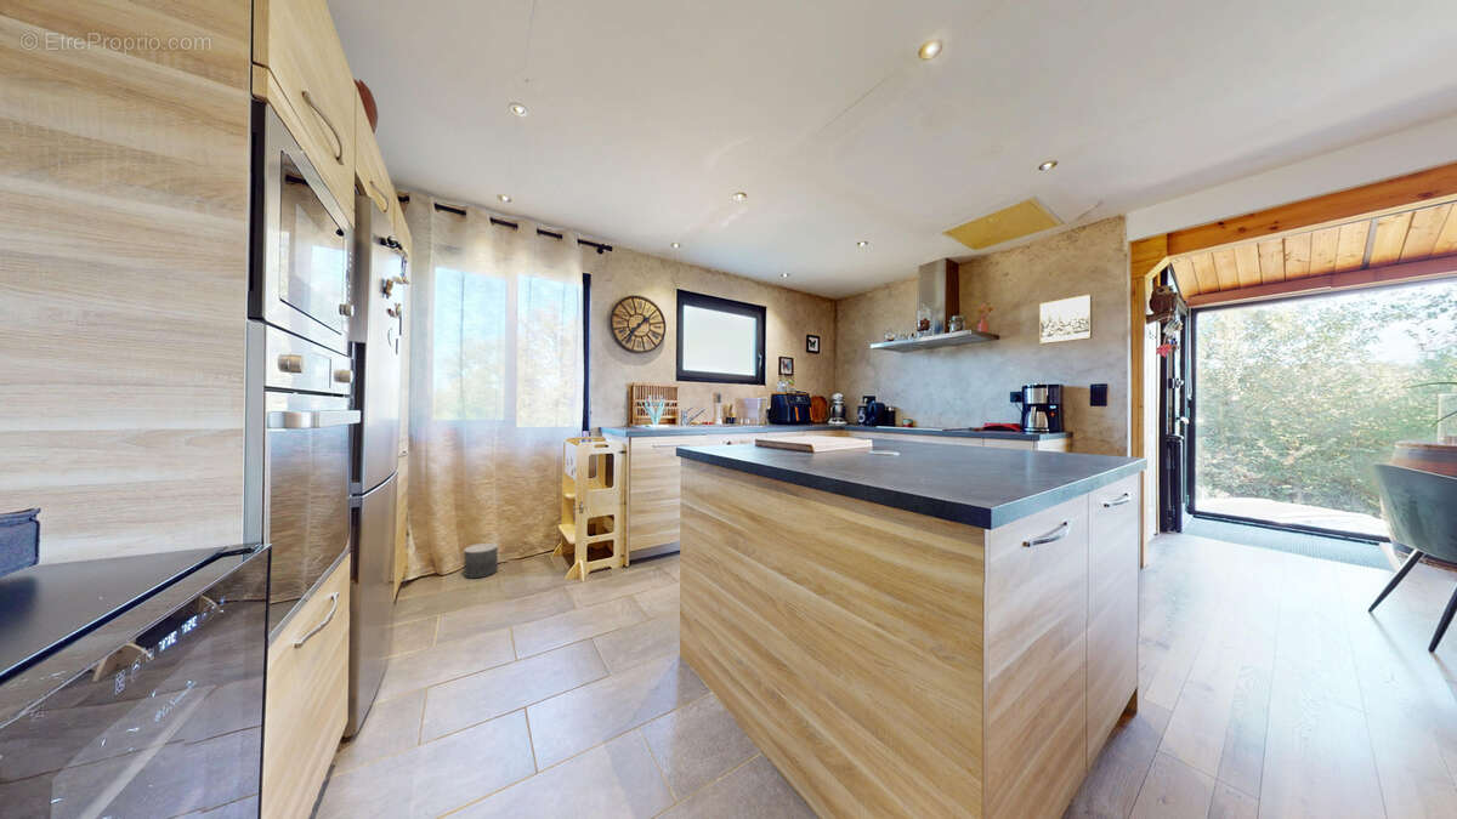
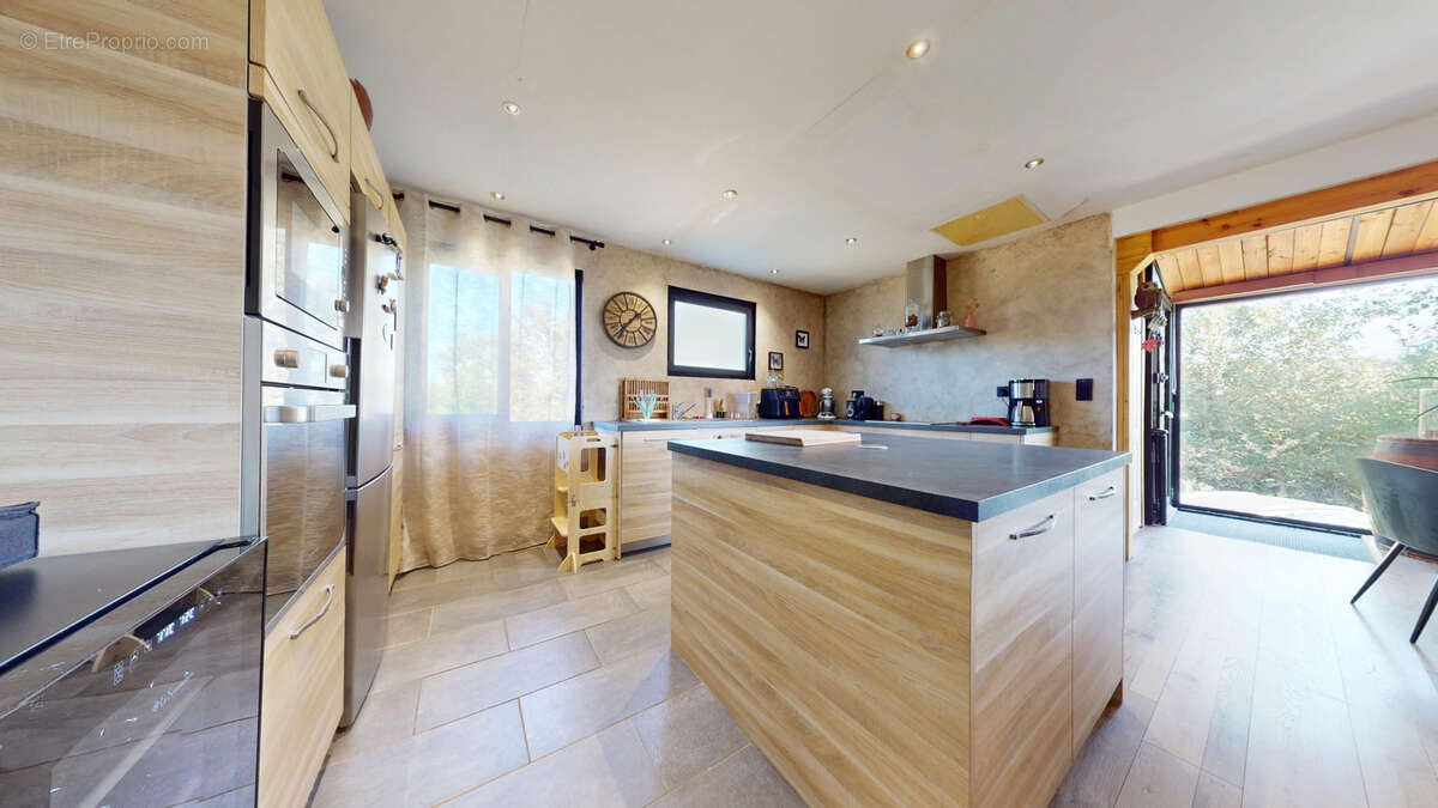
- wall art (1065, 320)
- planter (481, 559)
